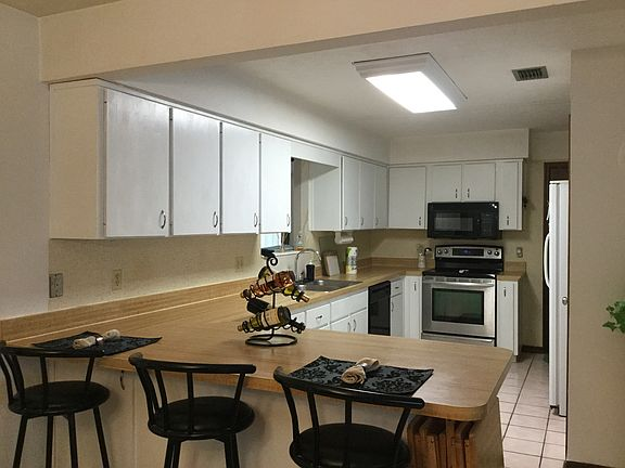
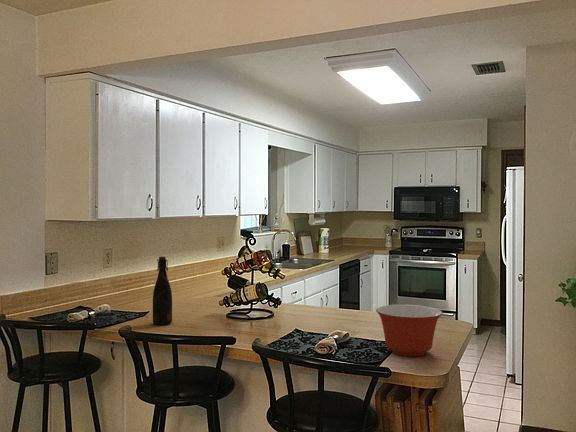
+ mixing bowl (408, 331)
+ bottle (162, 290)
